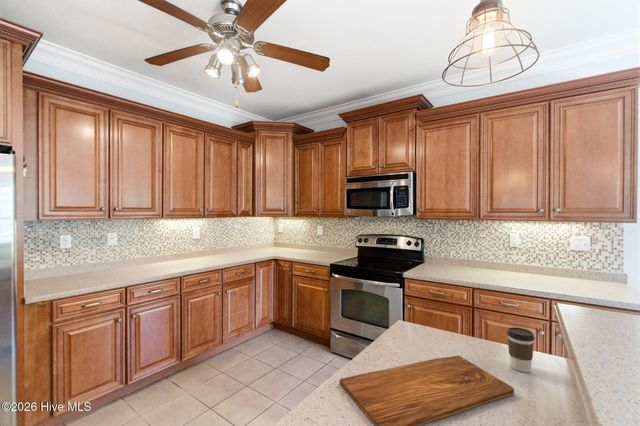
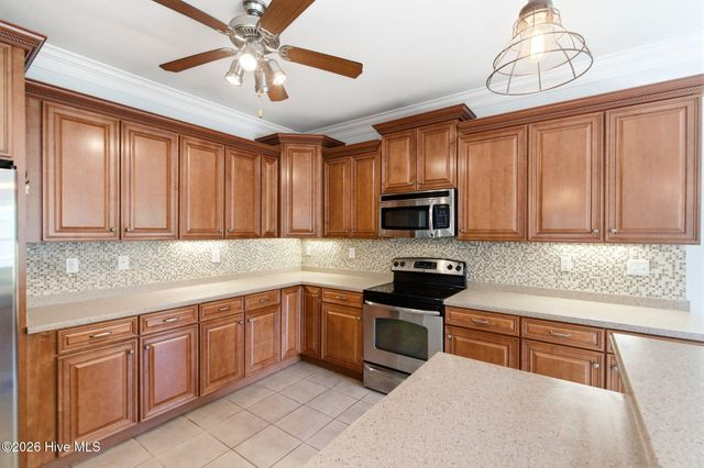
- cutting board (426, 386)
- coffee cup (520, 349)
